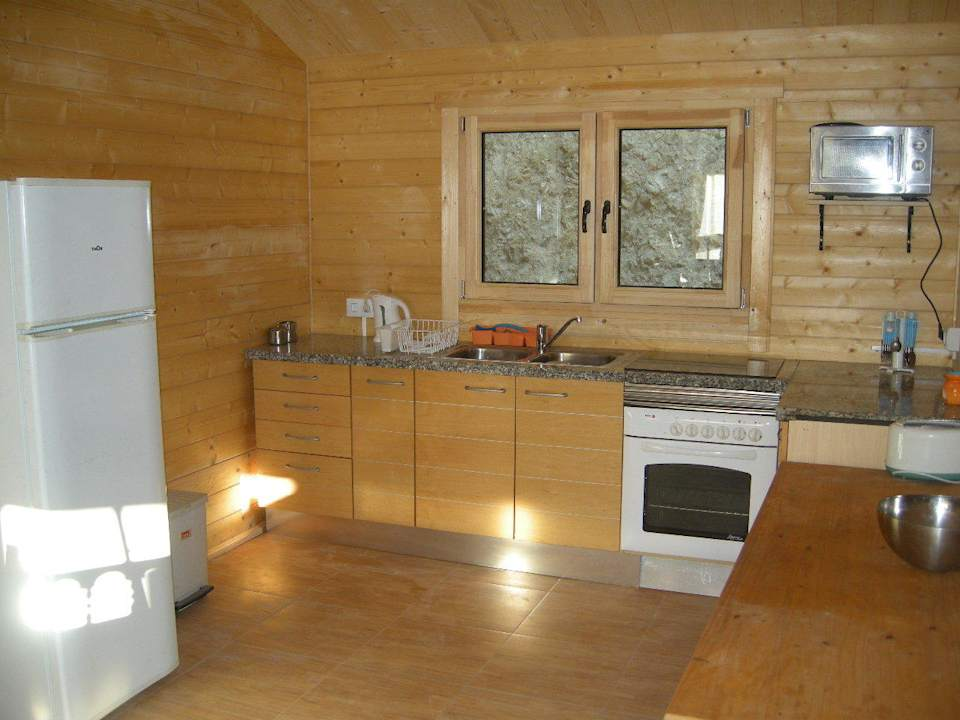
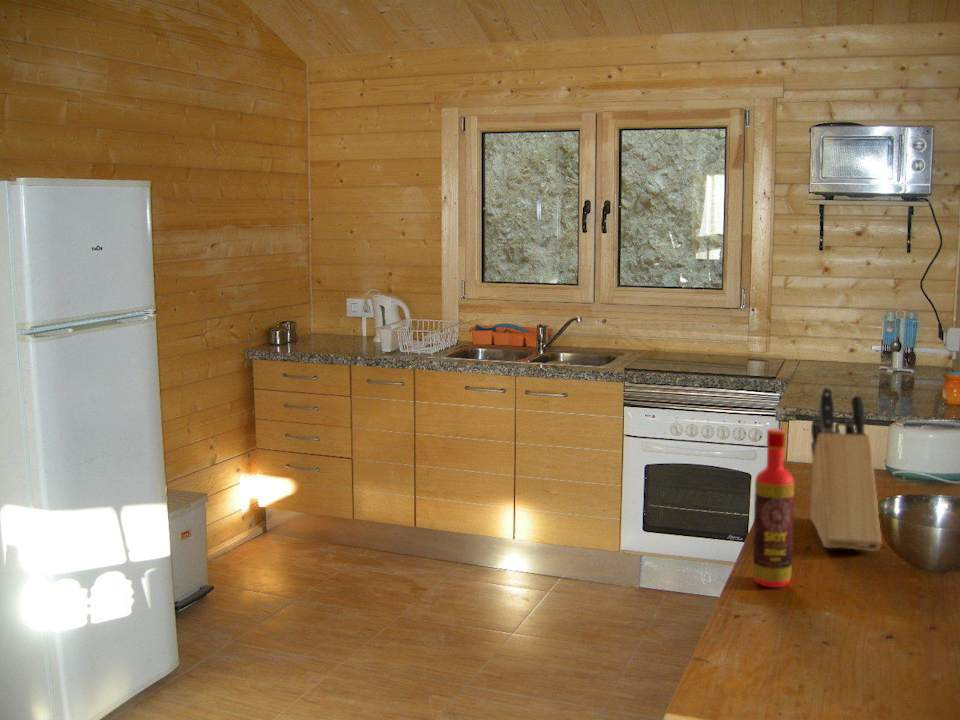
+ bottle (773, 507)
+ knife block (843, 463)
